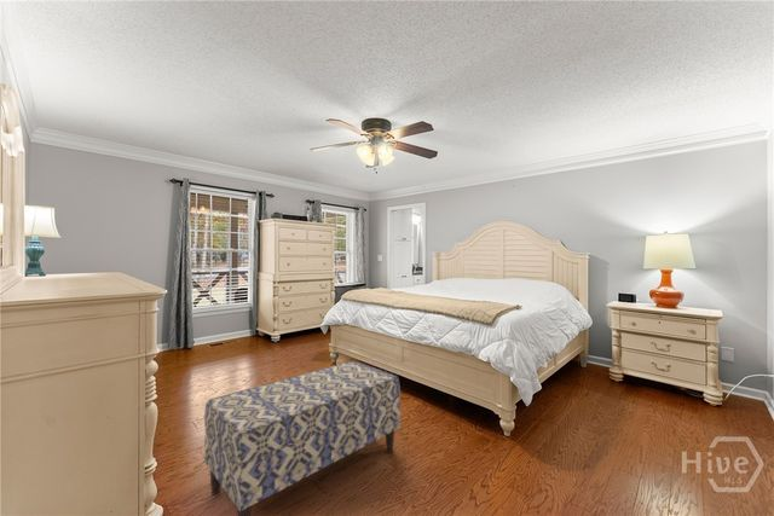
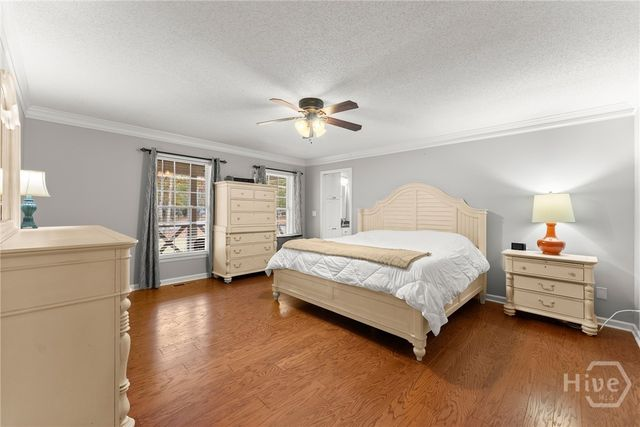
- bench (311, 428)
